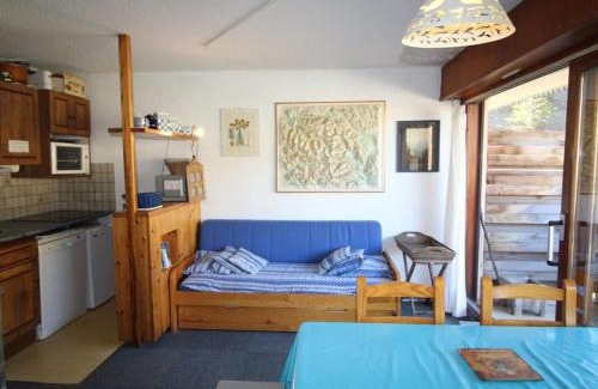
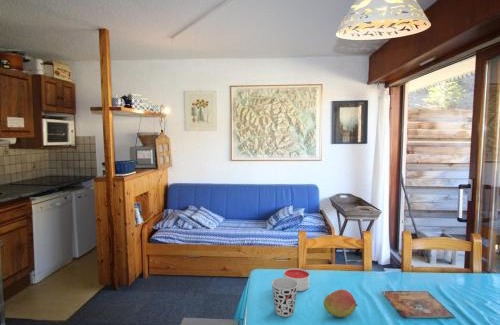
+ fruit (340, 303)
+ candle (296, 278)
+ cup (284, 297)
